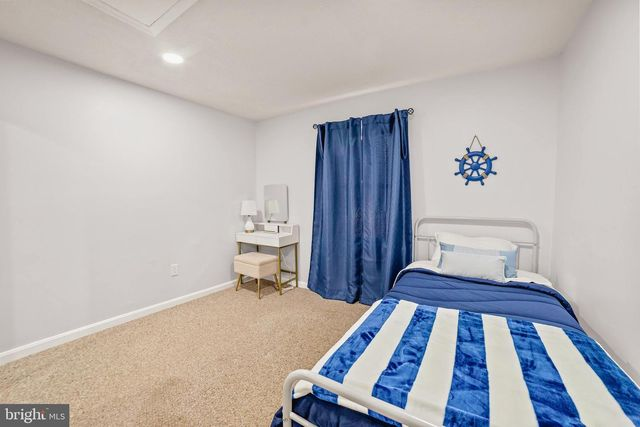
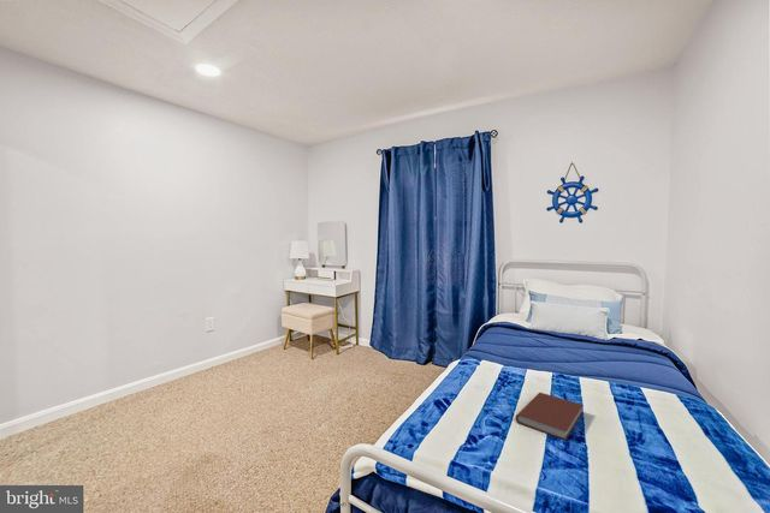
+ book (550, 412)
